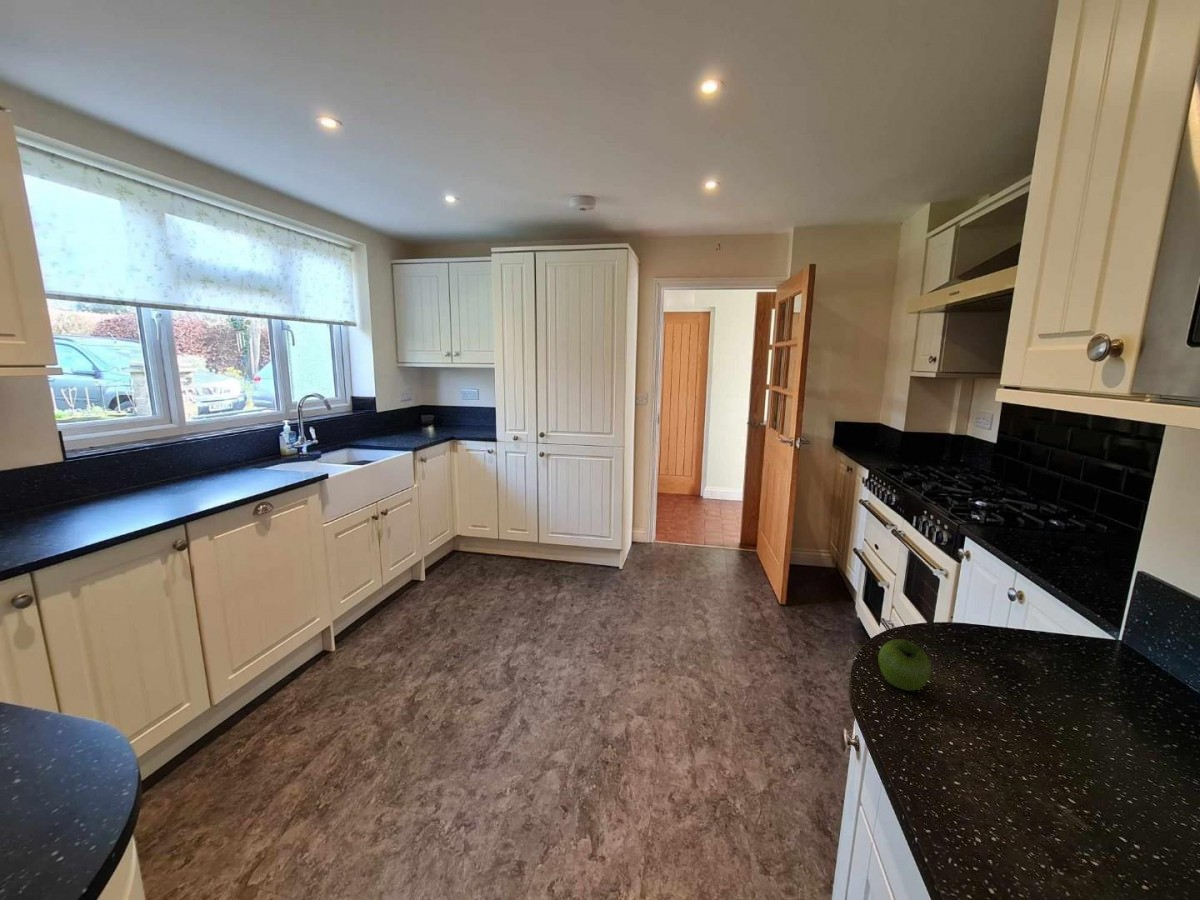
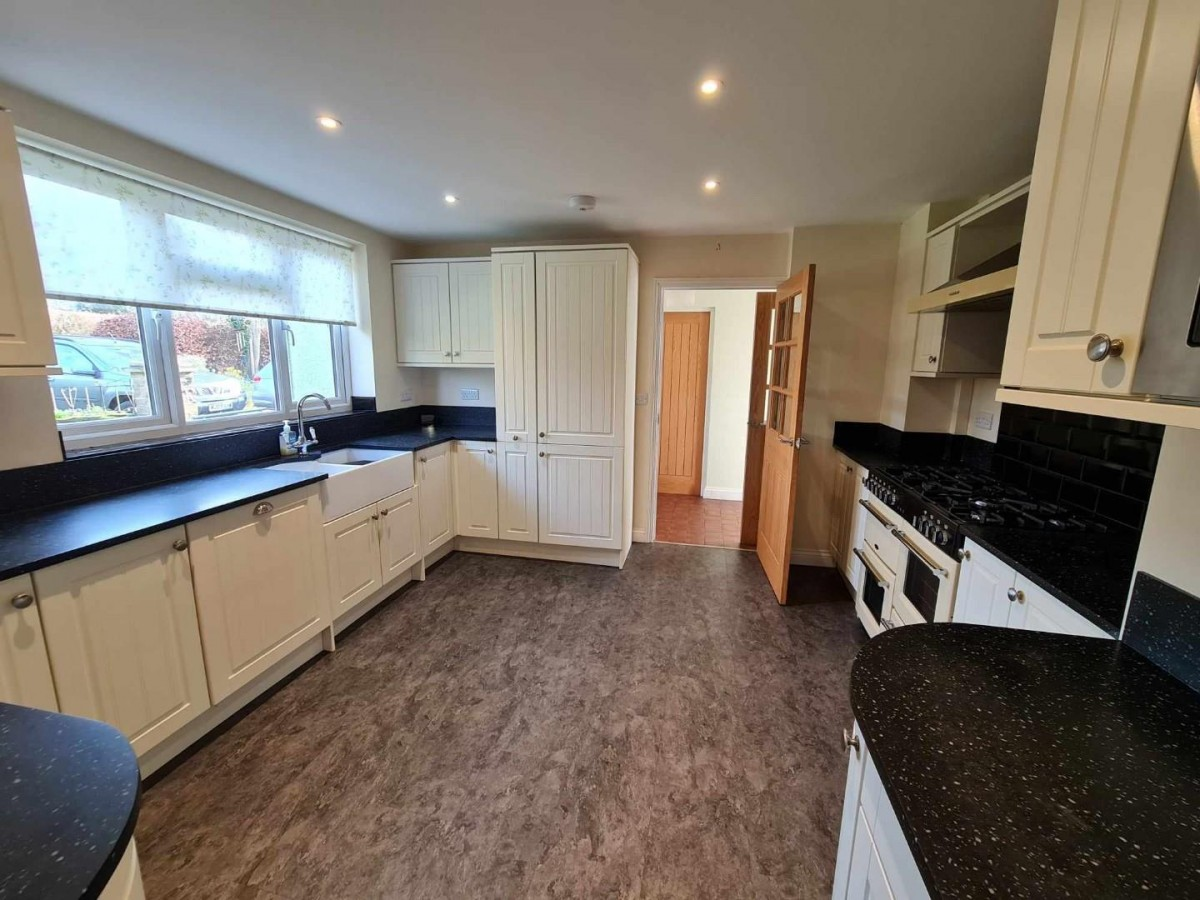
- fruit (904, 664)
